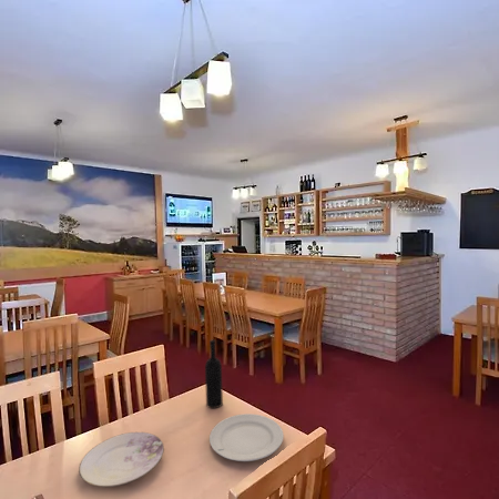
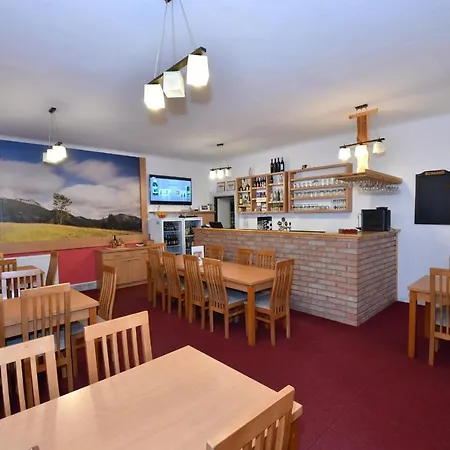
- chinaware (246, 437)
- plate (123, 459)
- wine bottle (213, 373)
